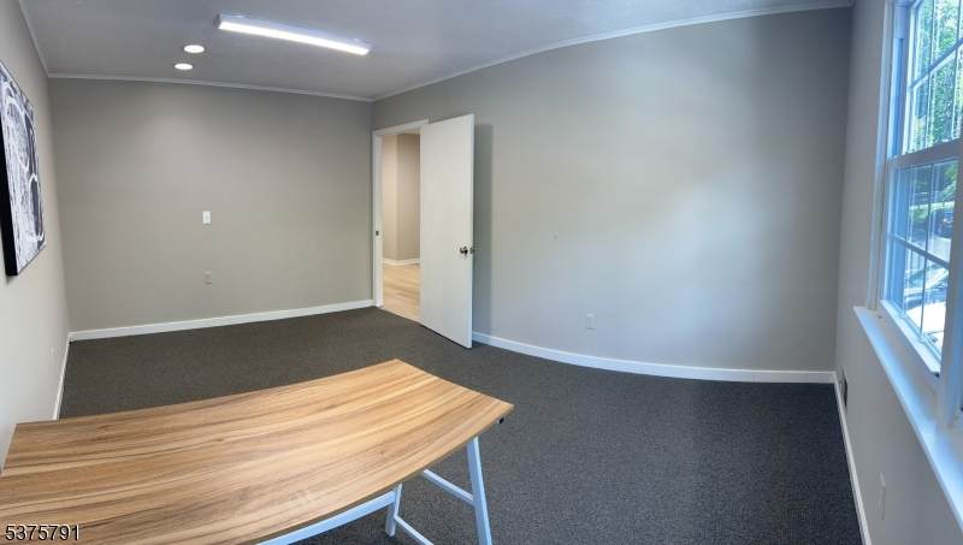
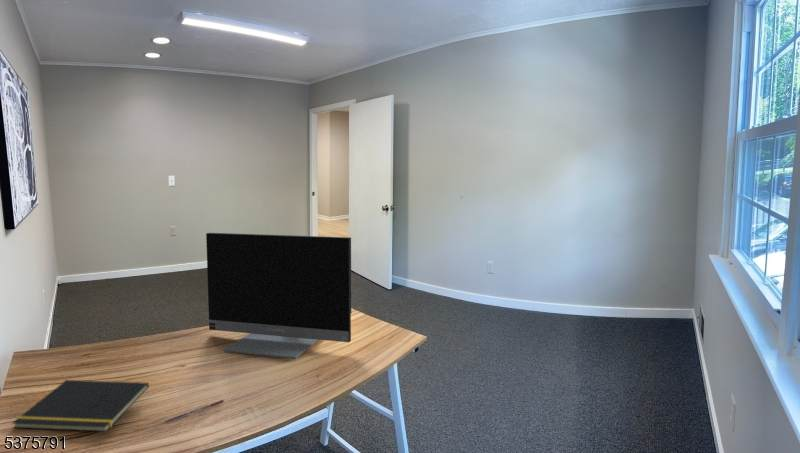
+ pen (195, 410)
+ monitor (277, 289)
+ notepad (84, 403)
